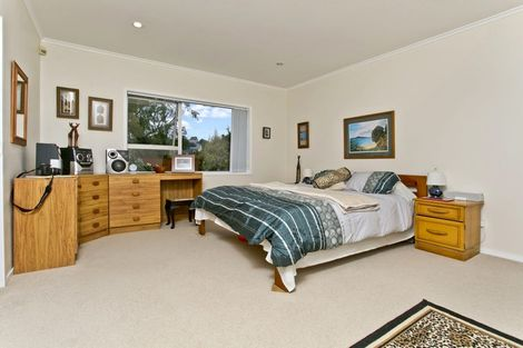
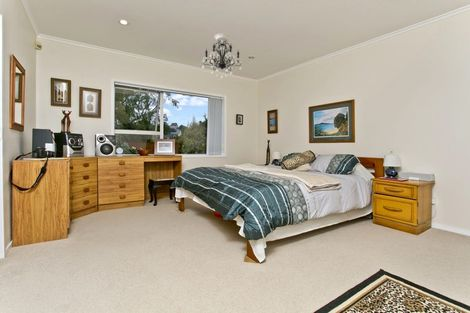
+ chandelier (222, 57)
